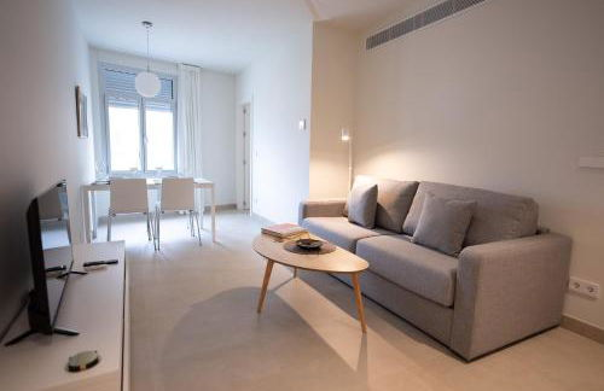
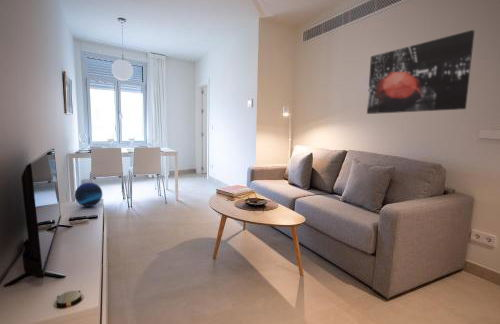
+ decorative orb (88, 194)
+ wall art (411, 79)
